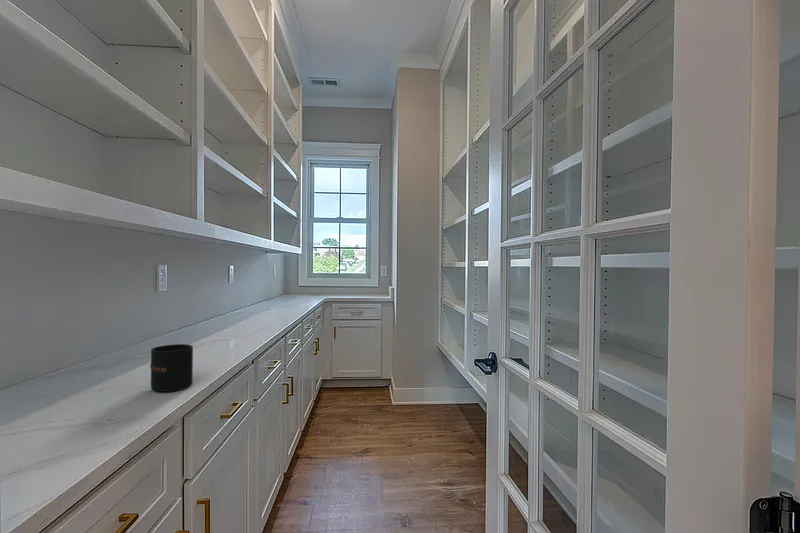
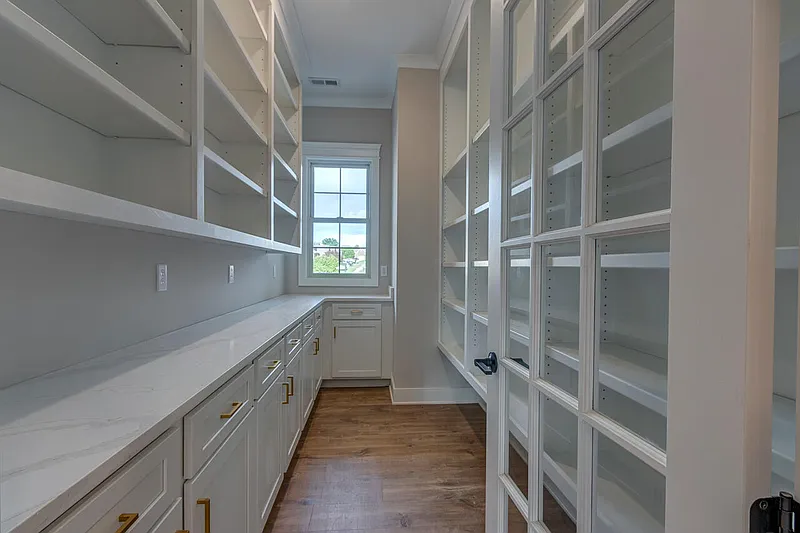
- mug (170, 366)
